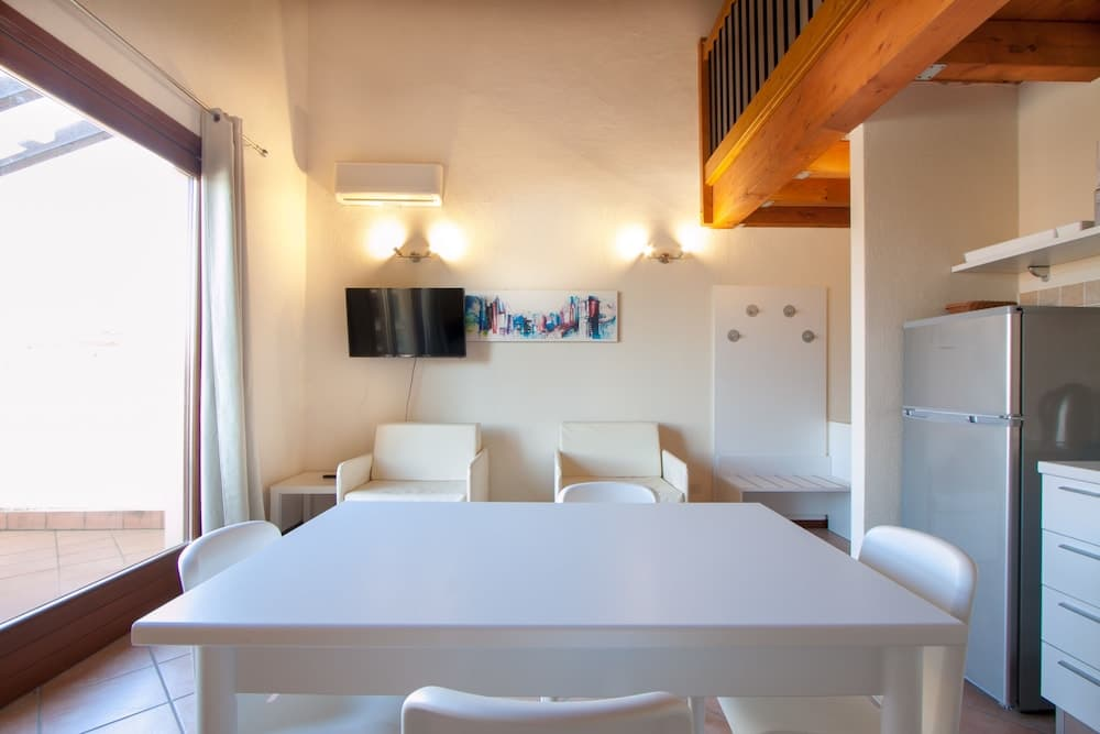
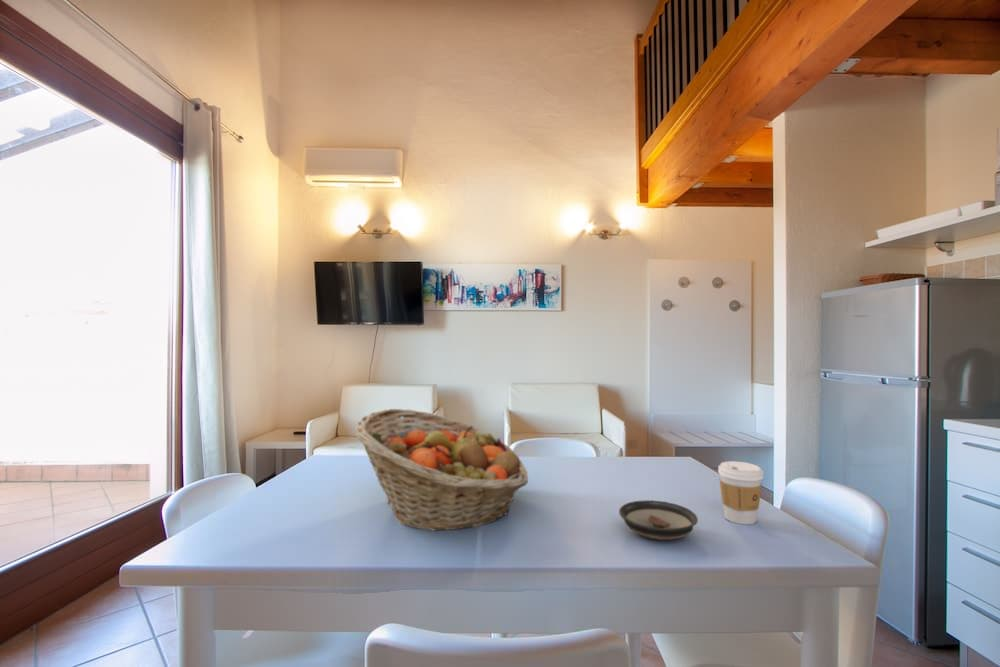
+ coffee cup (740, 491)
+ saucer (657, 522)
+ fruit basket (443, 459)
